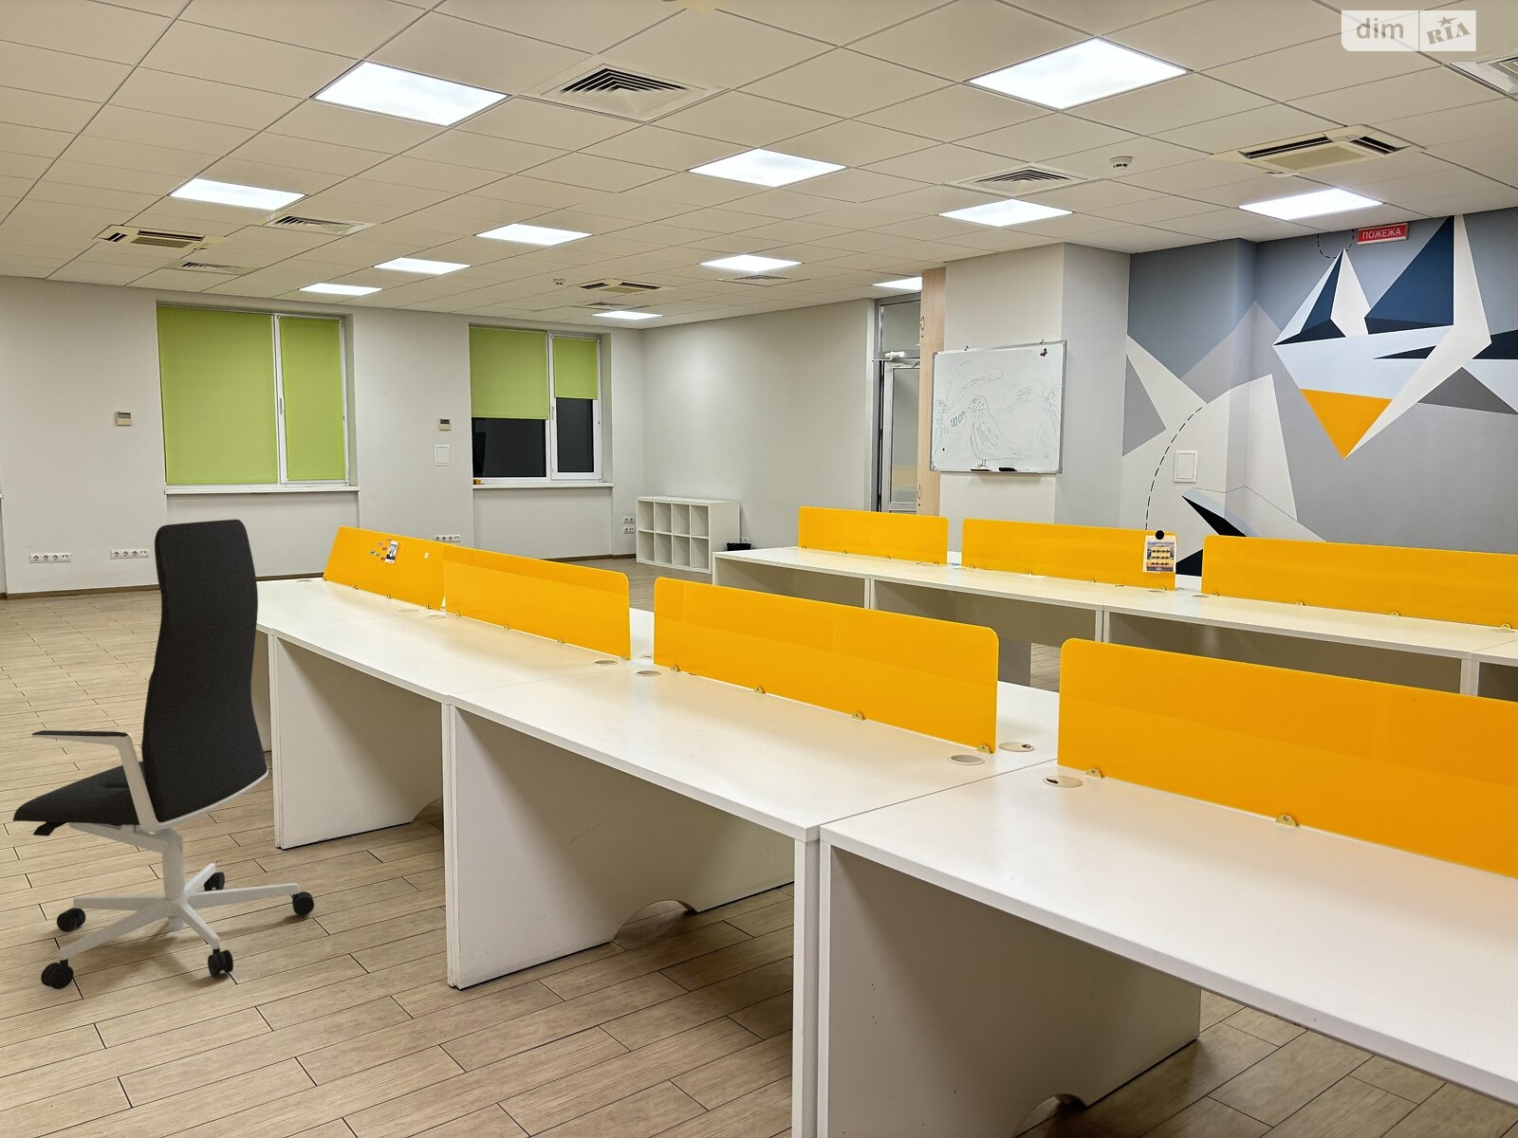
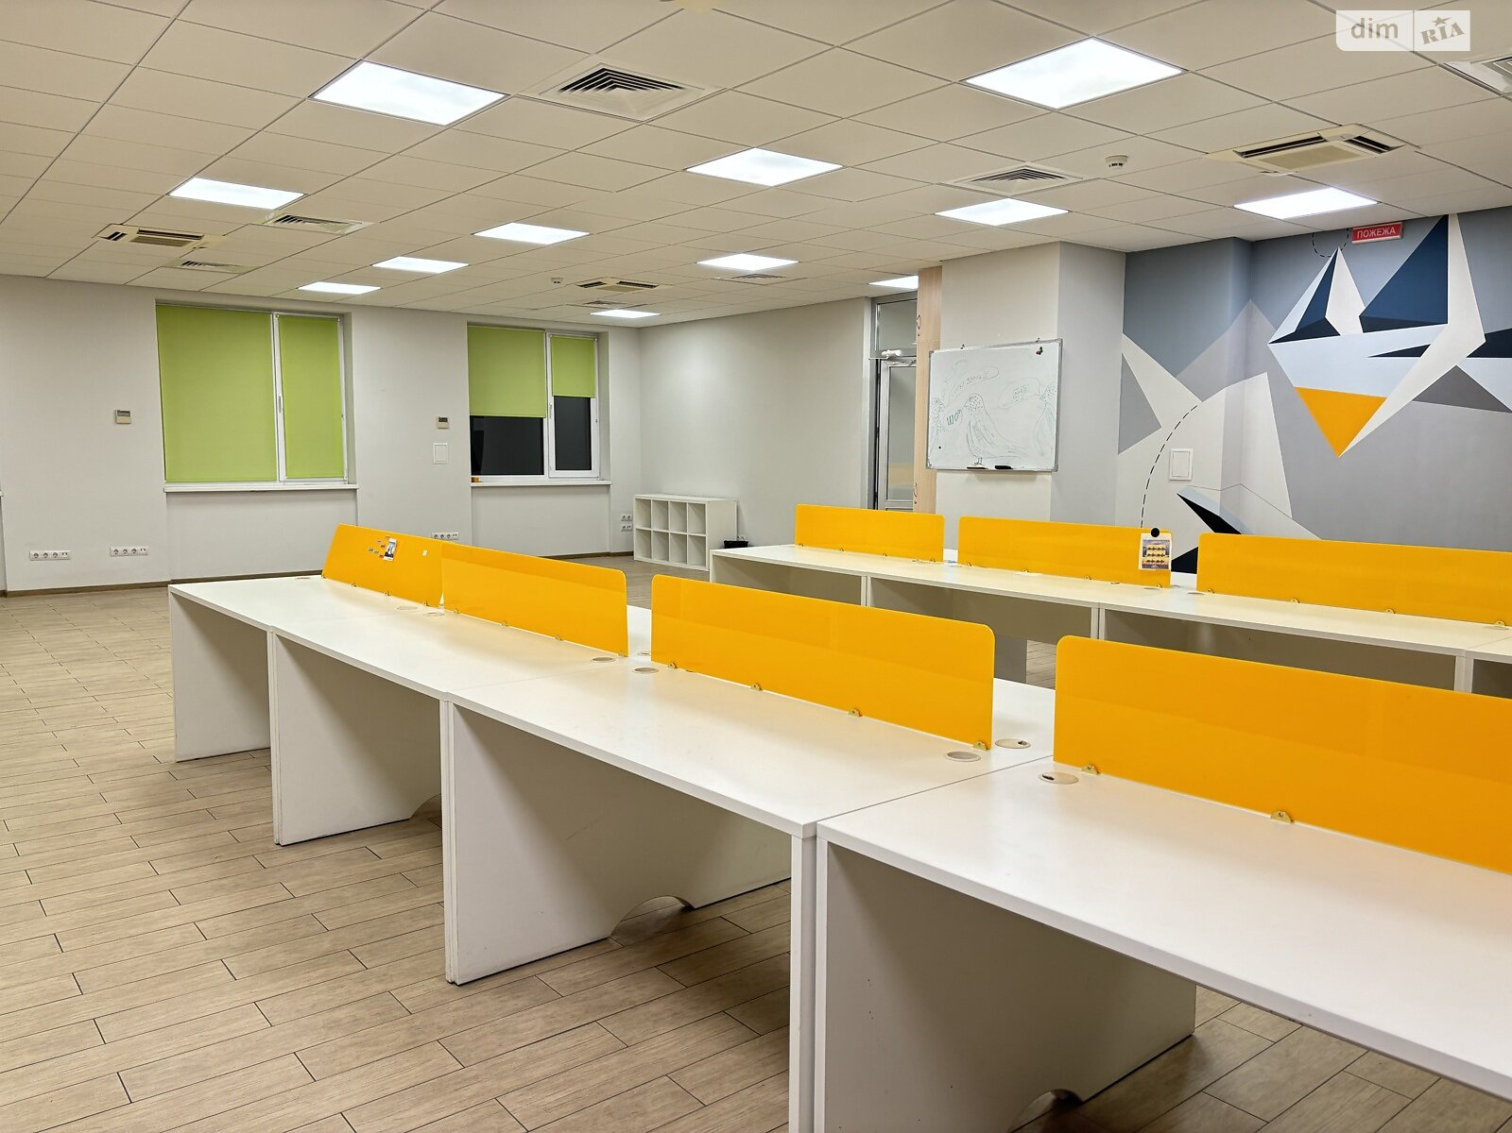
- office chair (157, 732)
